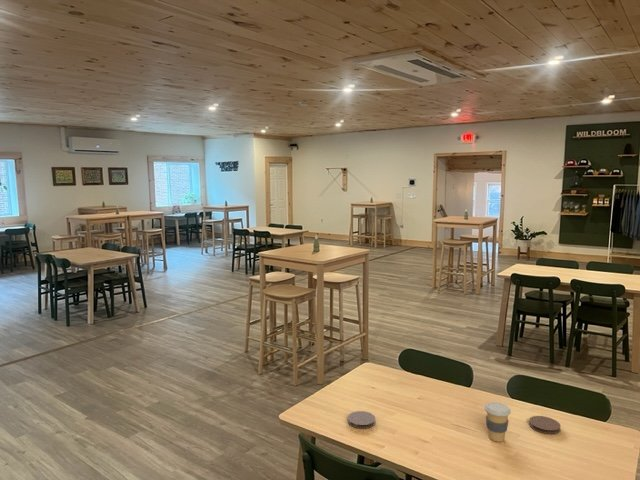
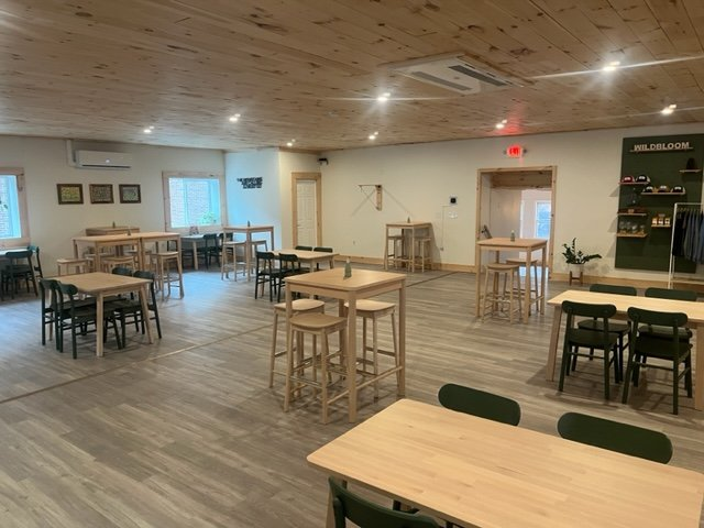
- coaster (361, 419)
- coaster (544, 424)
- coffee cup (497, 422)
